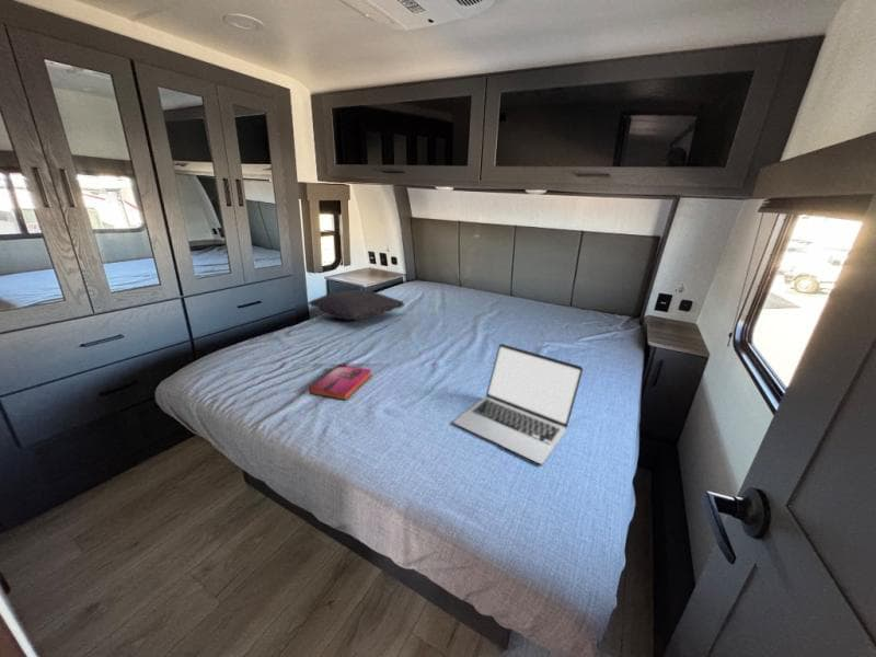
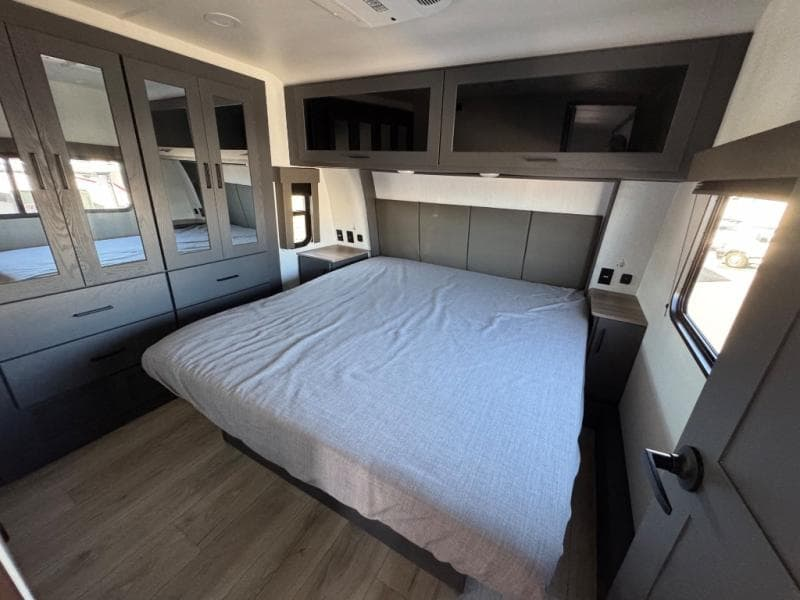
- pillow (357, 303)
- hardback book (342, 380)
- laptop (517, 395)
